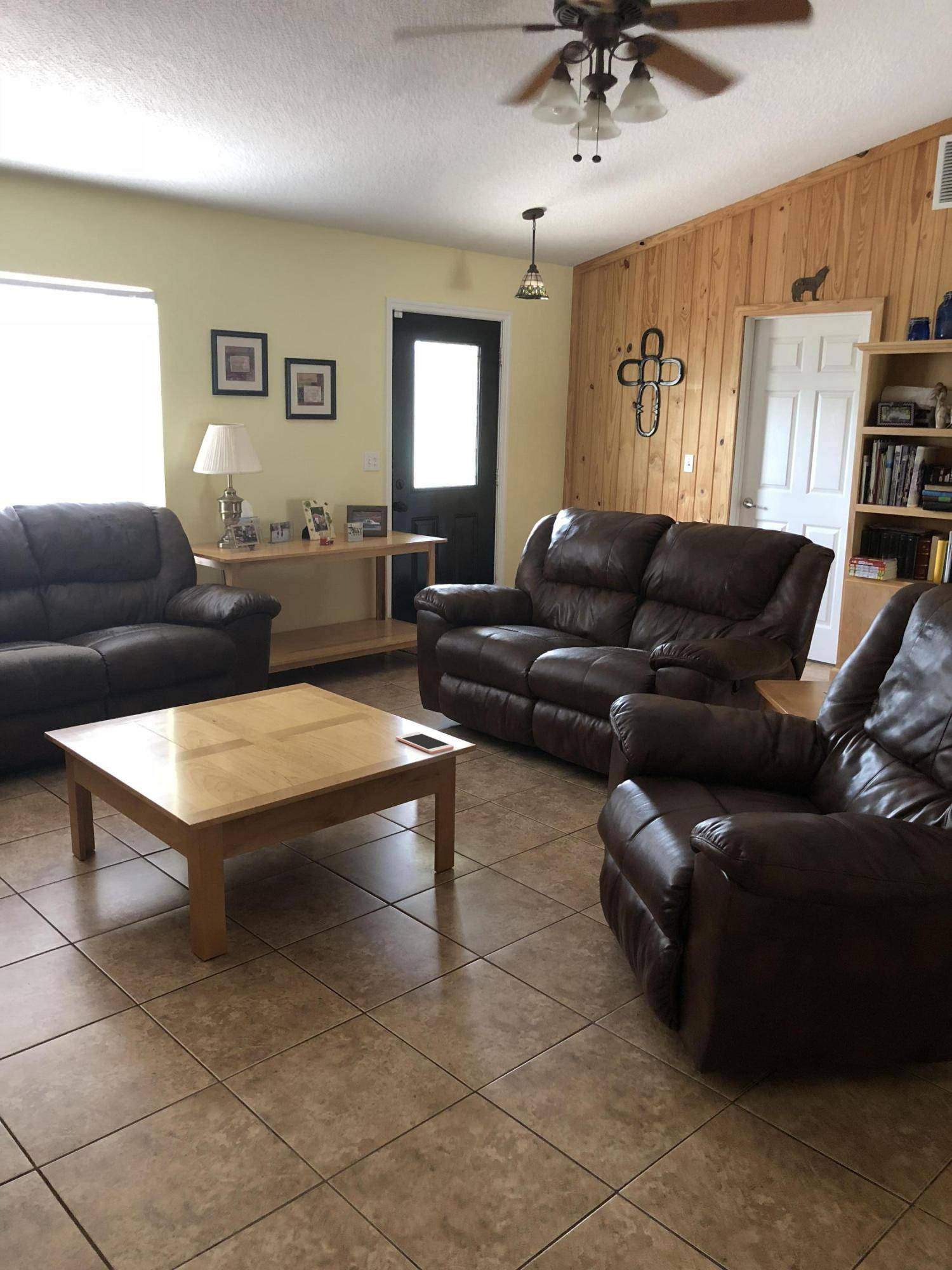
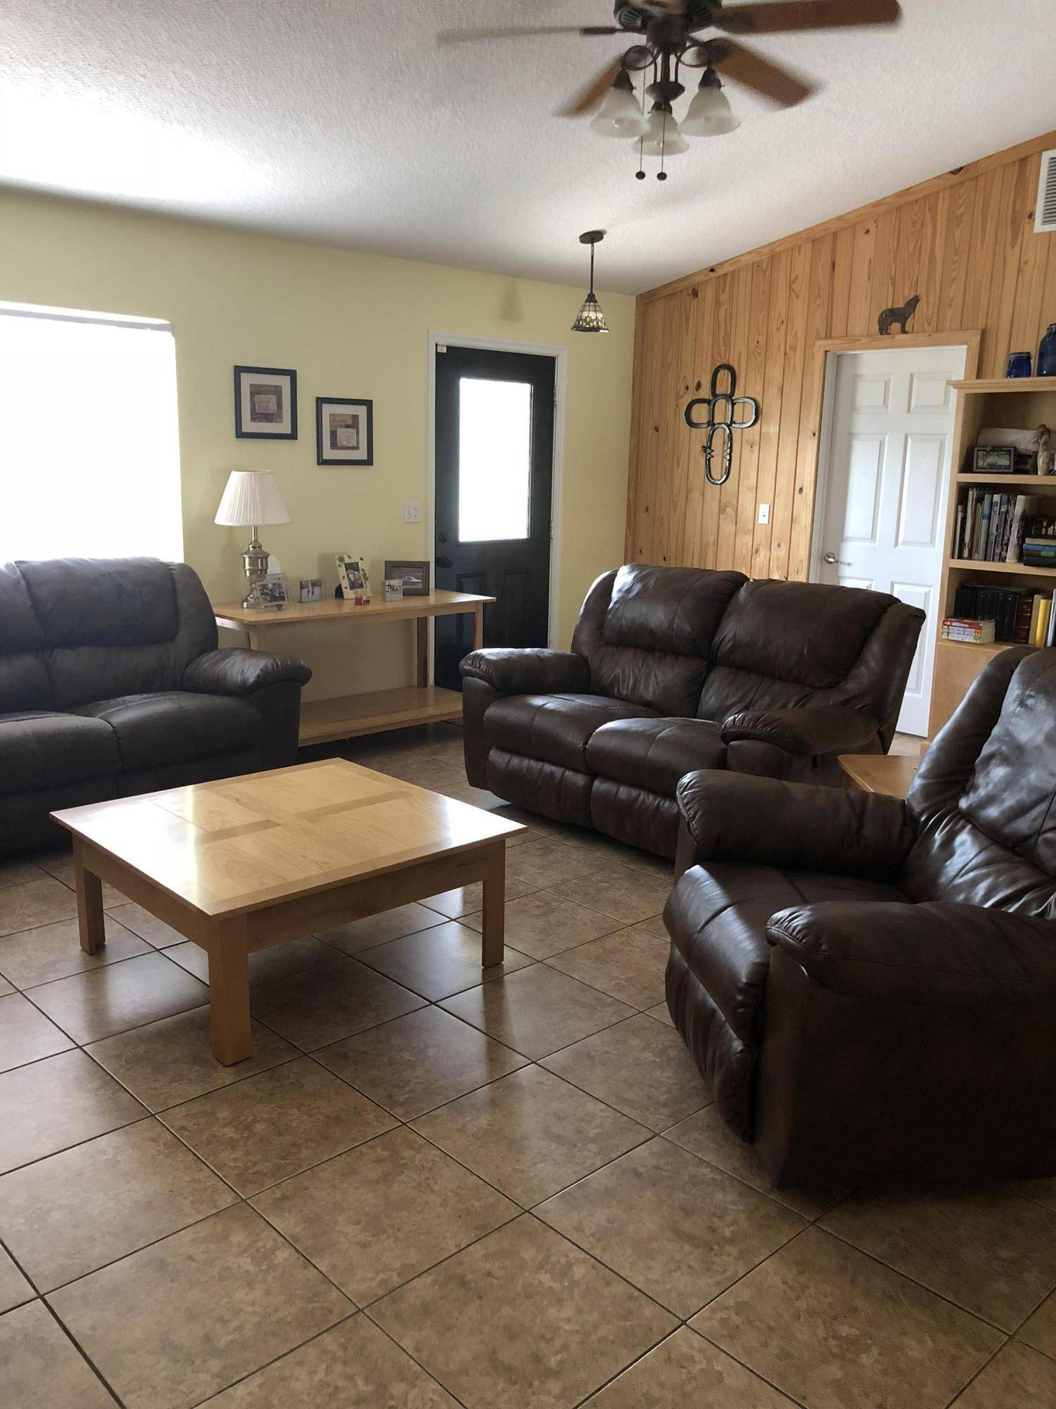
- cell phone (424, 742)
